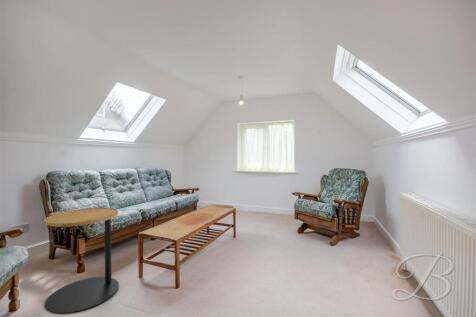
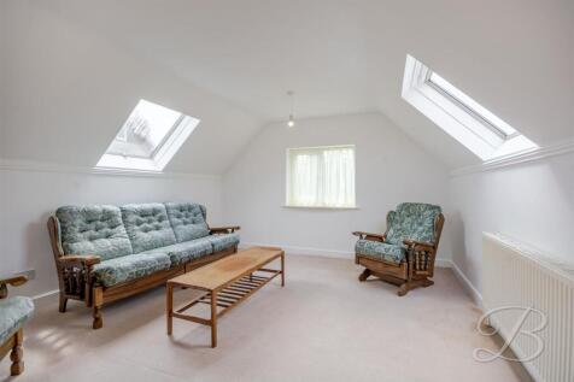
- side table (105, 254)
